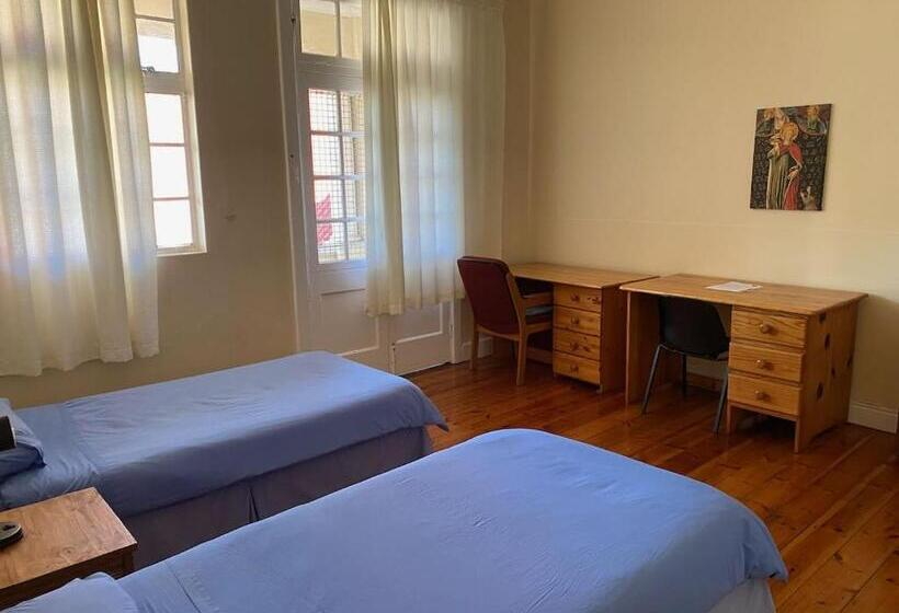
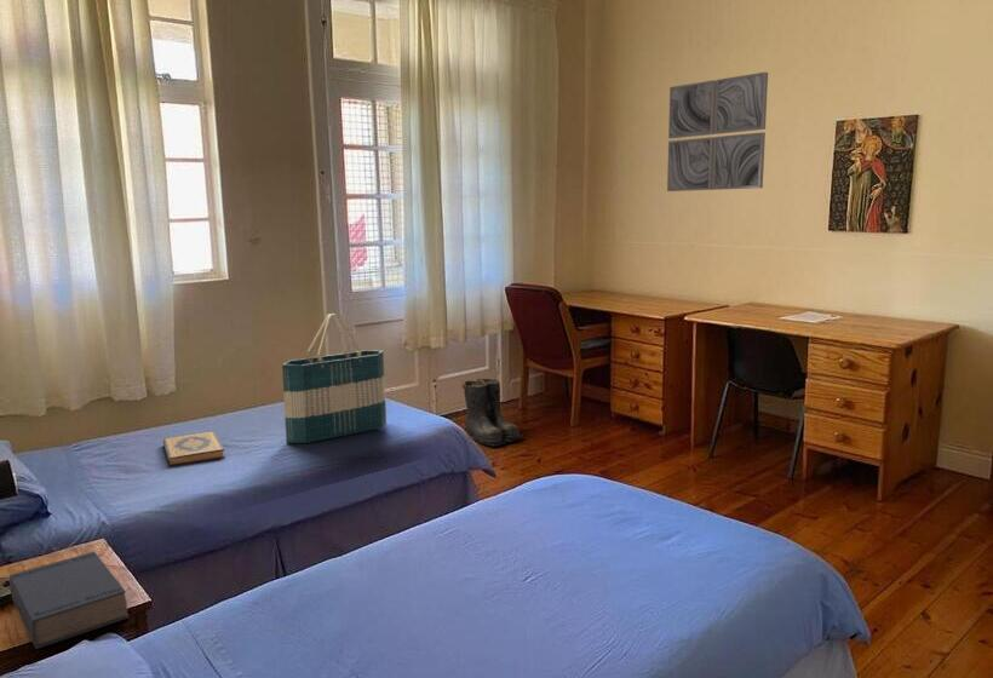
+ wall art (714, 137)
+ hardback book (193, 447)
+ tote bag (335, 374)
+ book (67, 596)
+ boots (489, 409)
